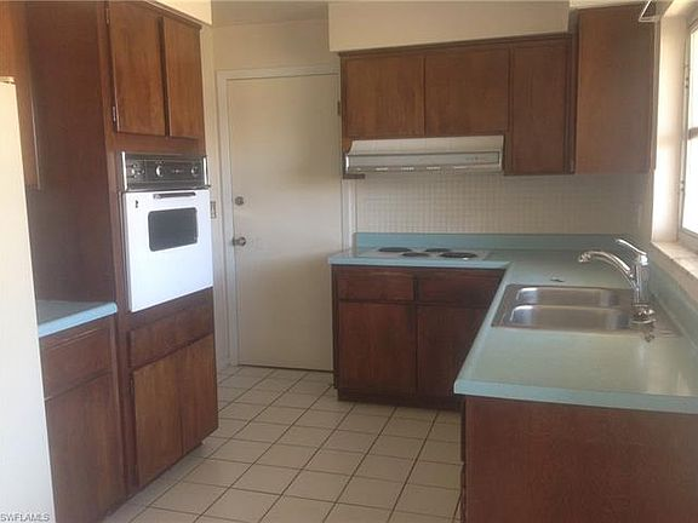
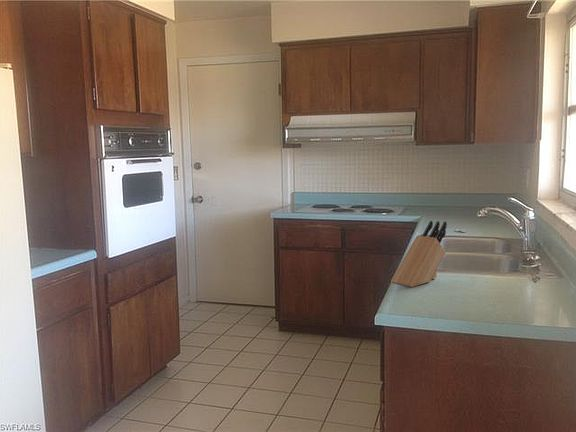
+ knife block (421, 251)
